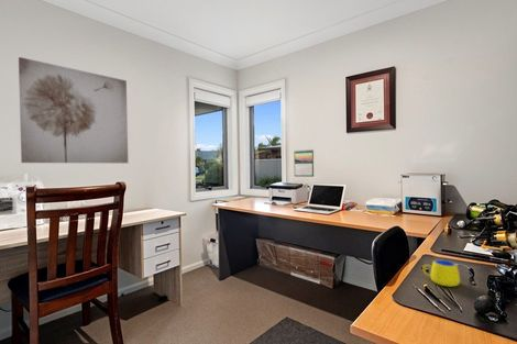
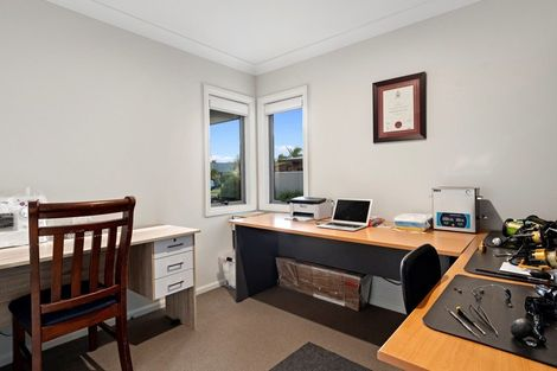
- calendar (304, 163)
- wall art (79, 116)
- mug (440, 271)
